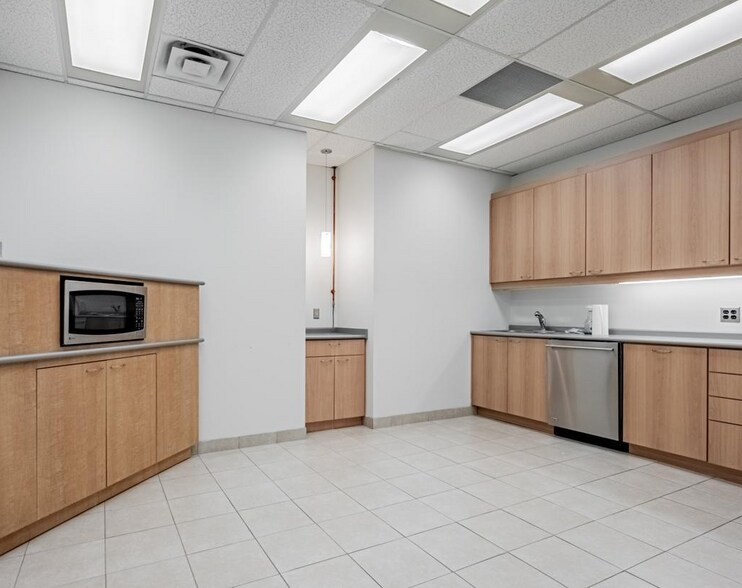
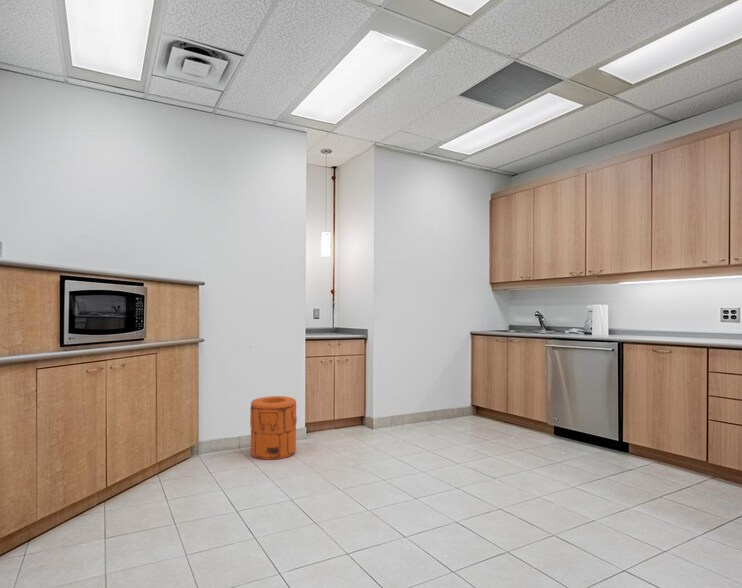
+ trash can (273, 426)
